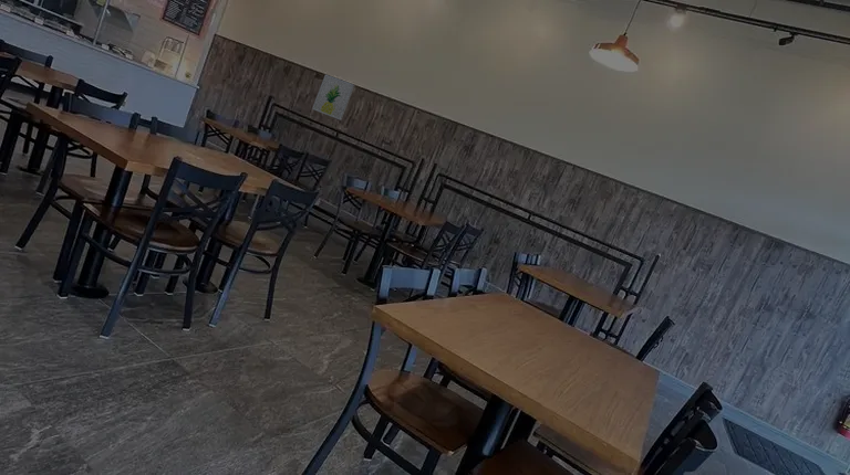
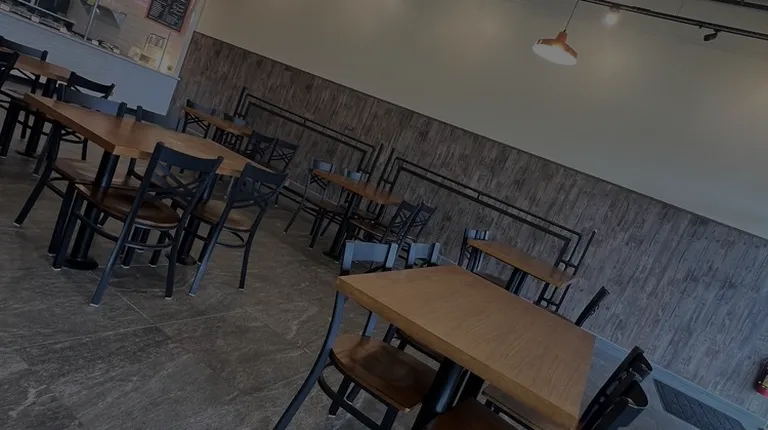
- wall art (333, 97)
